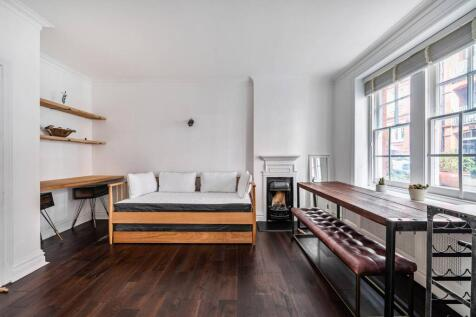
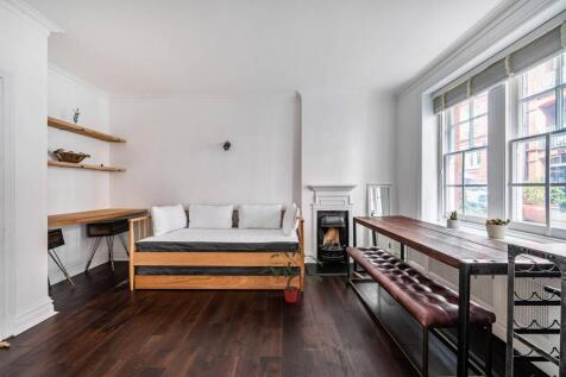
+ potted plant (293, 275)
